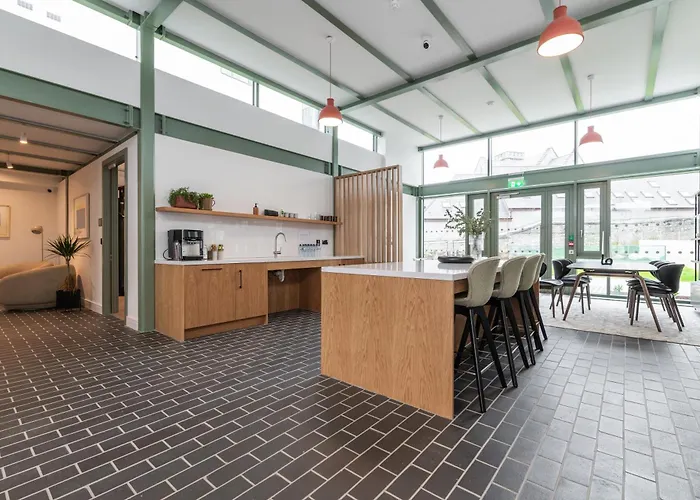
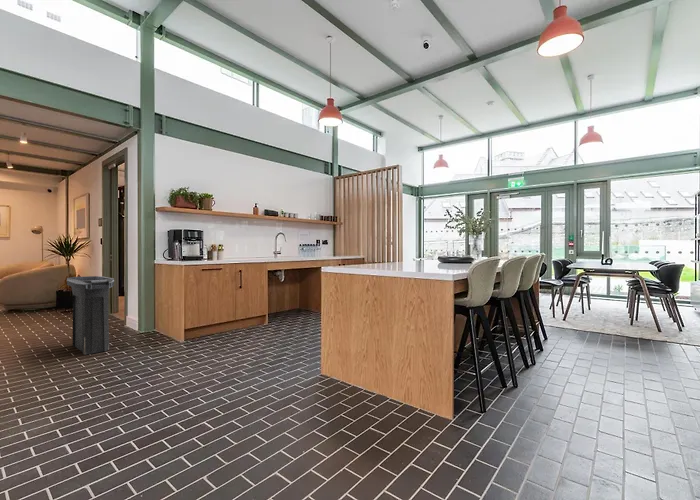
+ trash can (90, 313)
